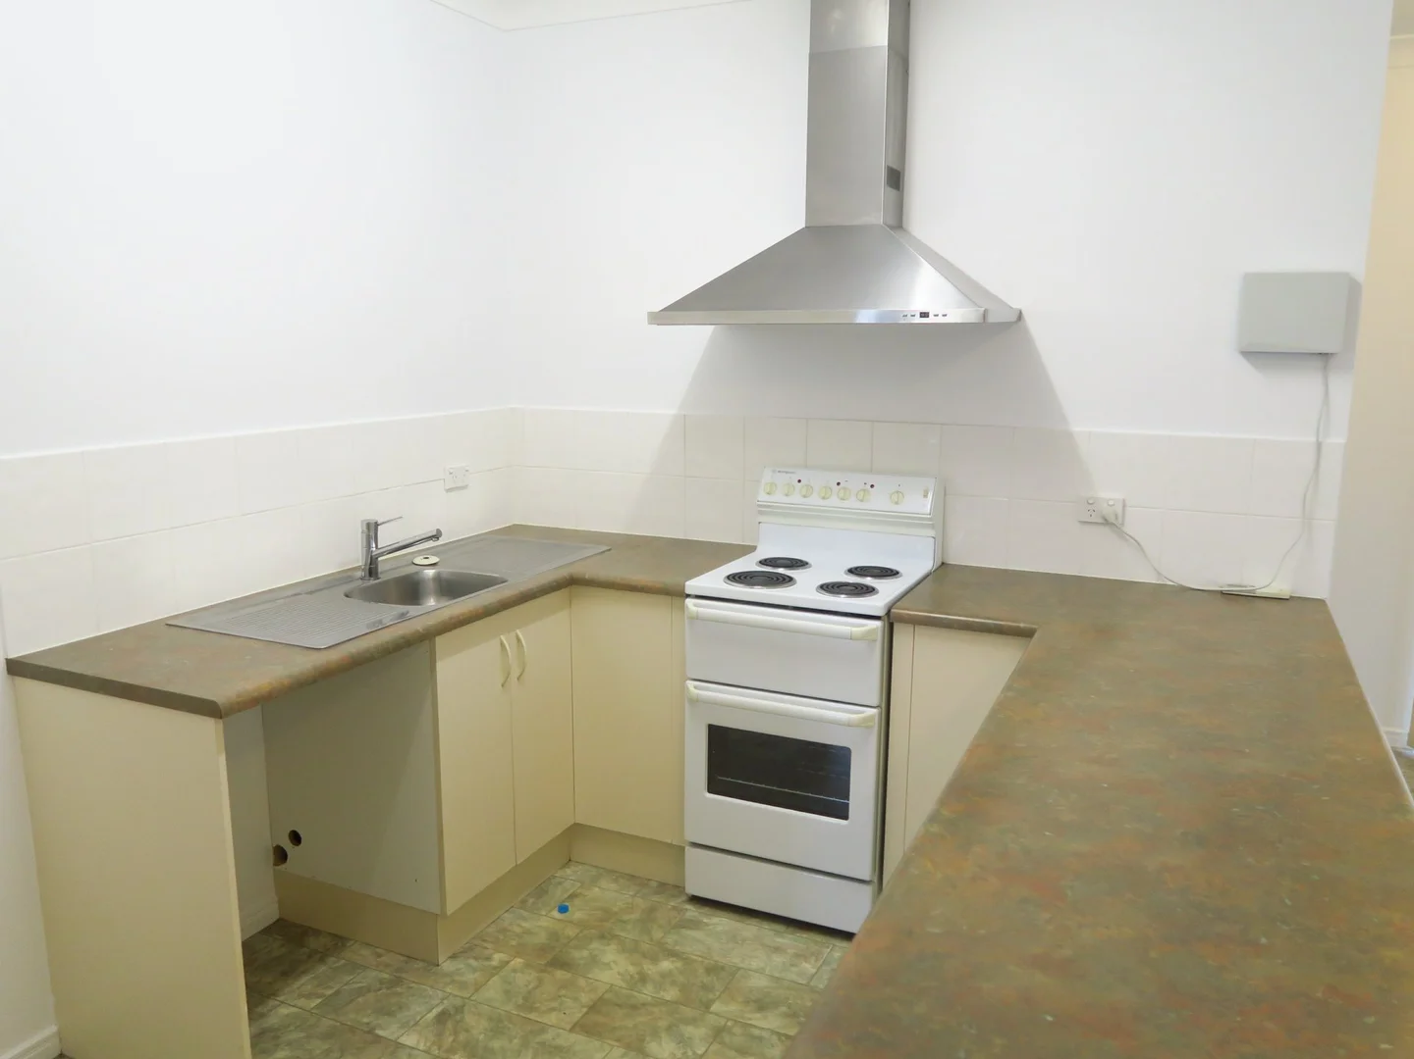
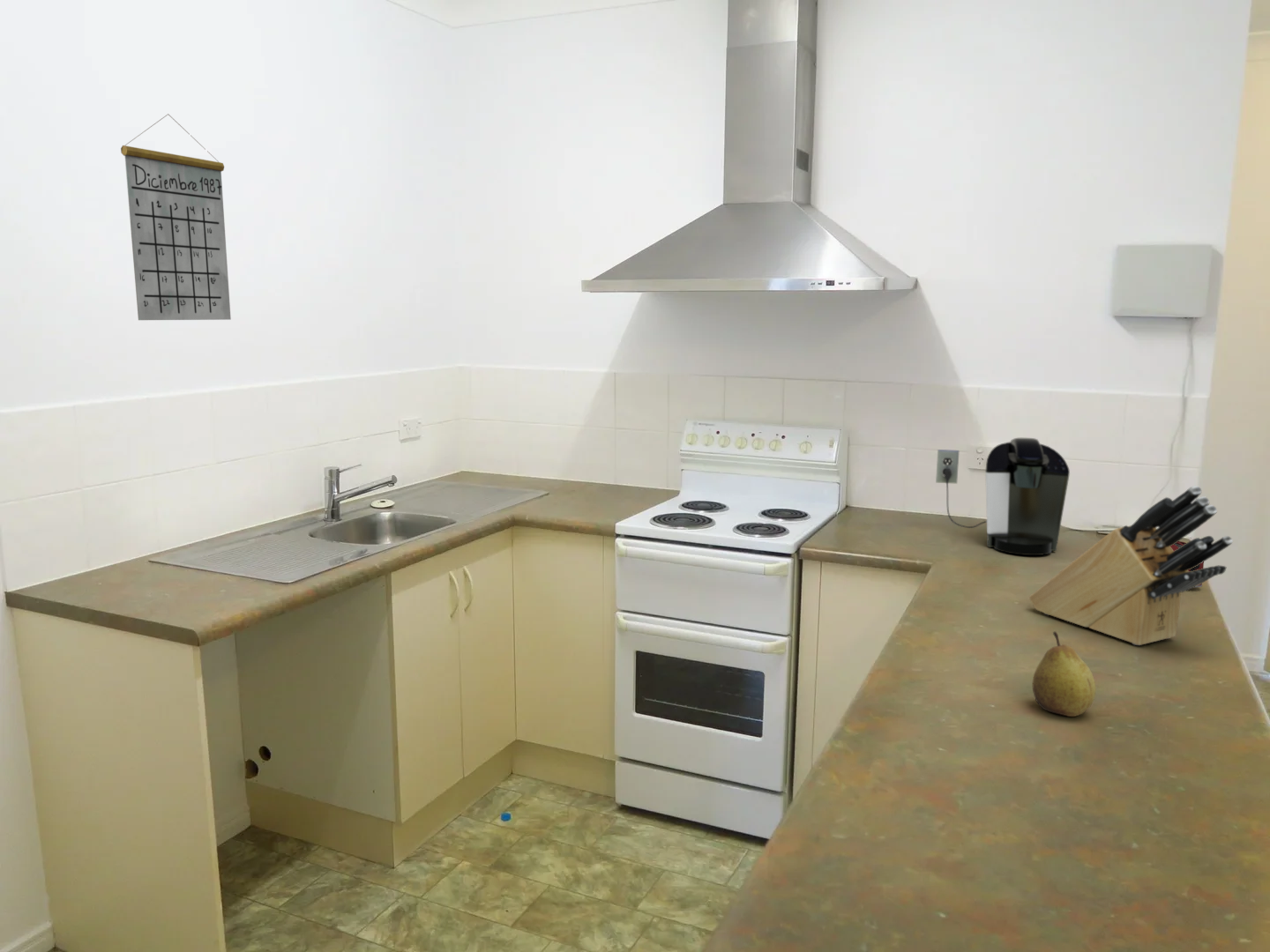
+ toaster (1173, 550)
+ fruit (1065, 673)
+ coffee maker (1000, 491)
+ calendar (179, 219)
+ knife block (1126, 555)
